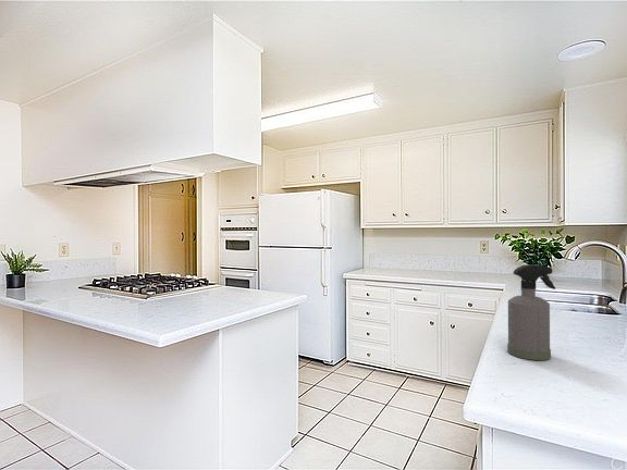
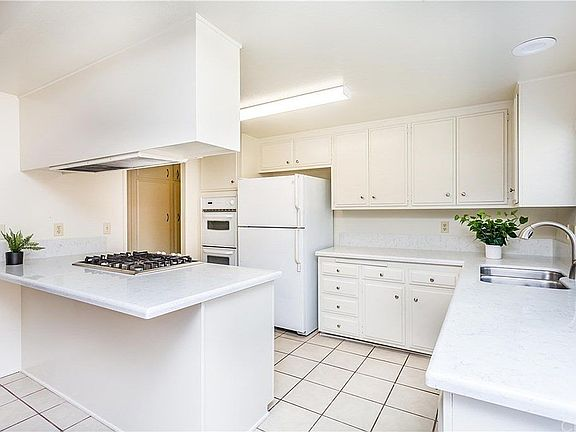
- spray bottle (531, 309)
